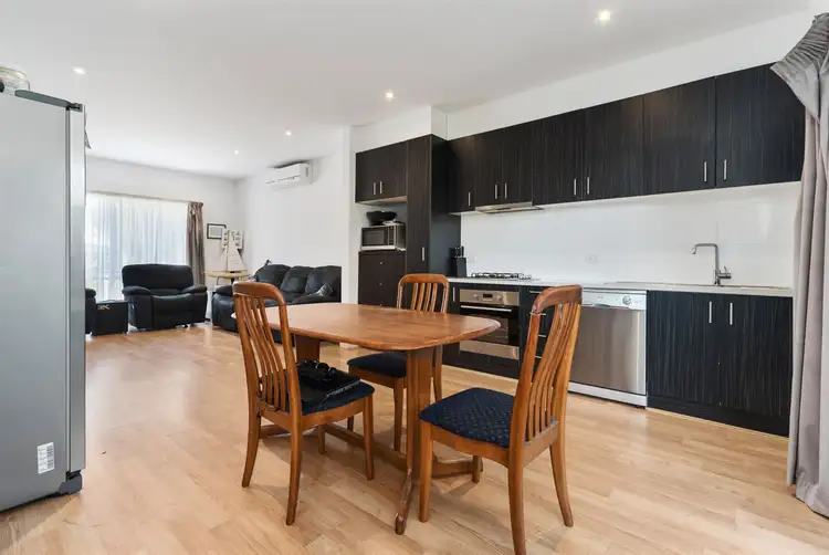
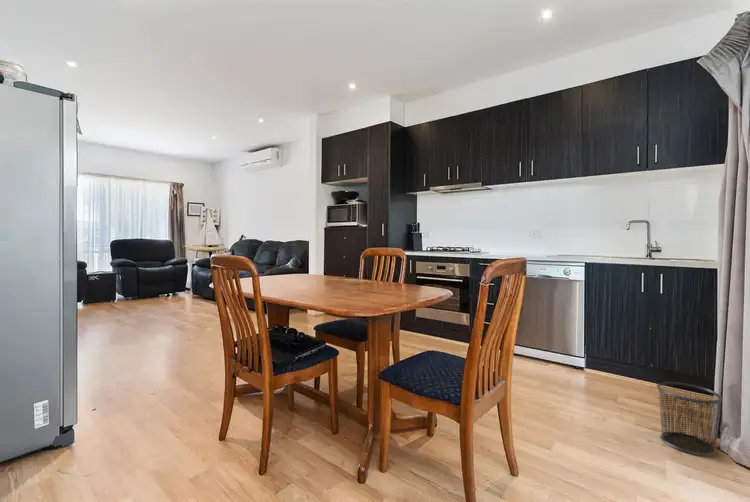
+ waste bin (688, 417)
